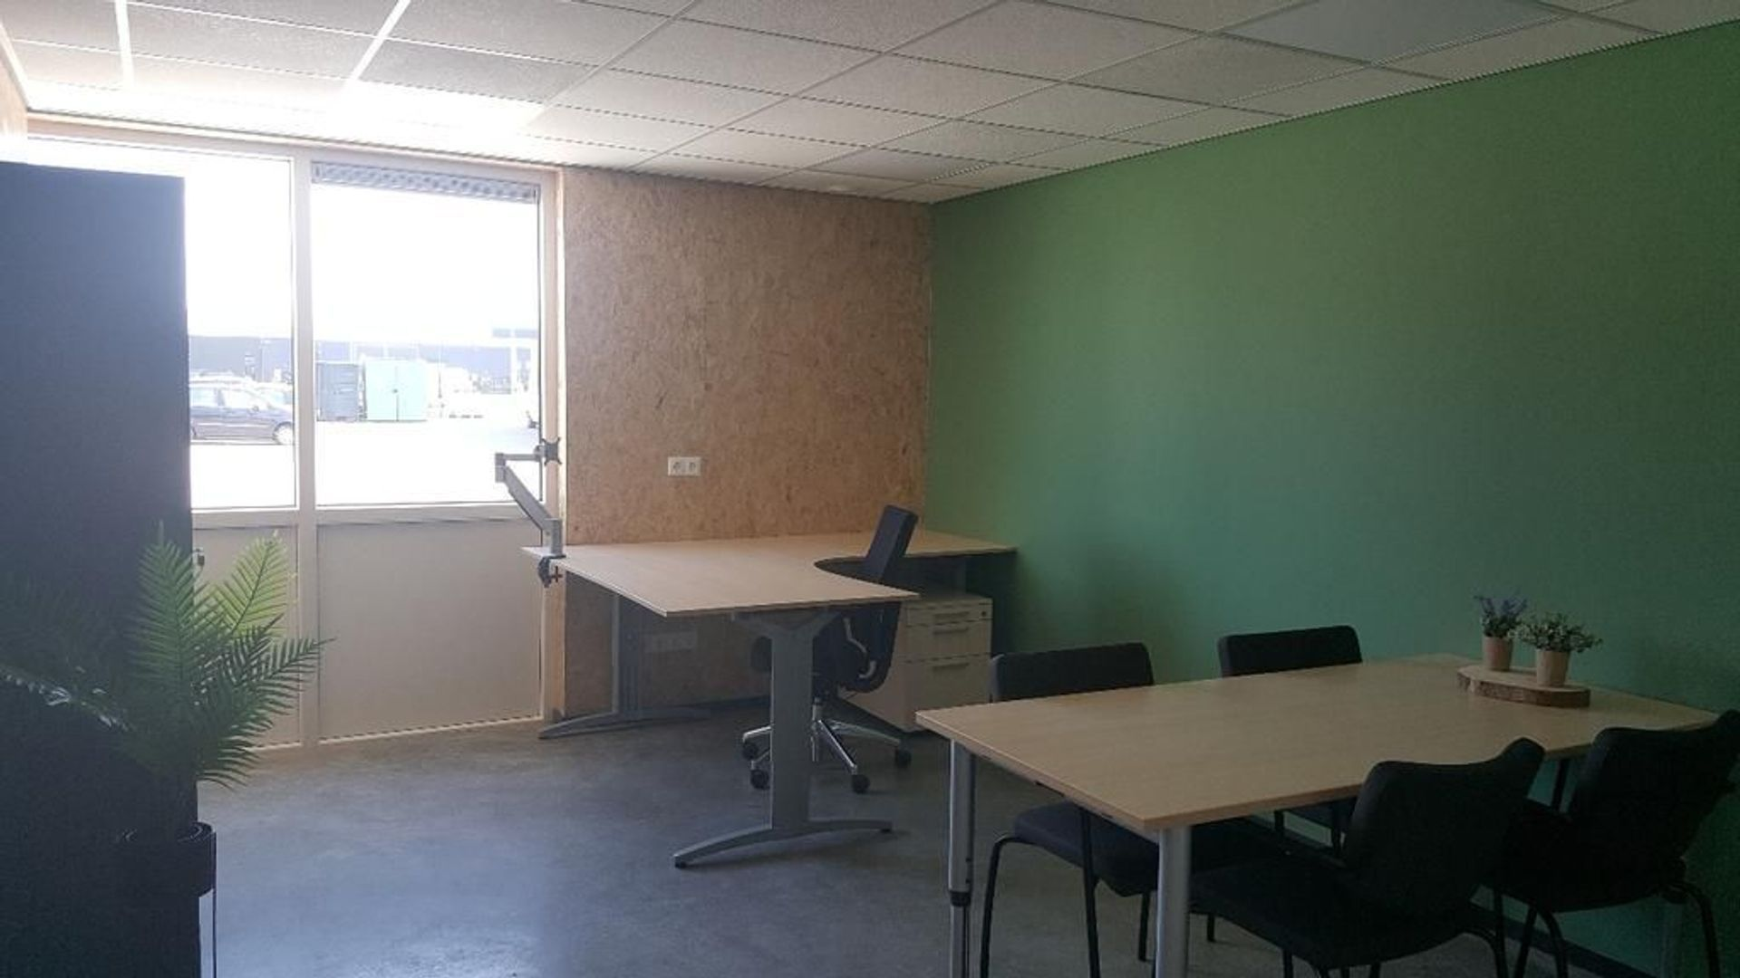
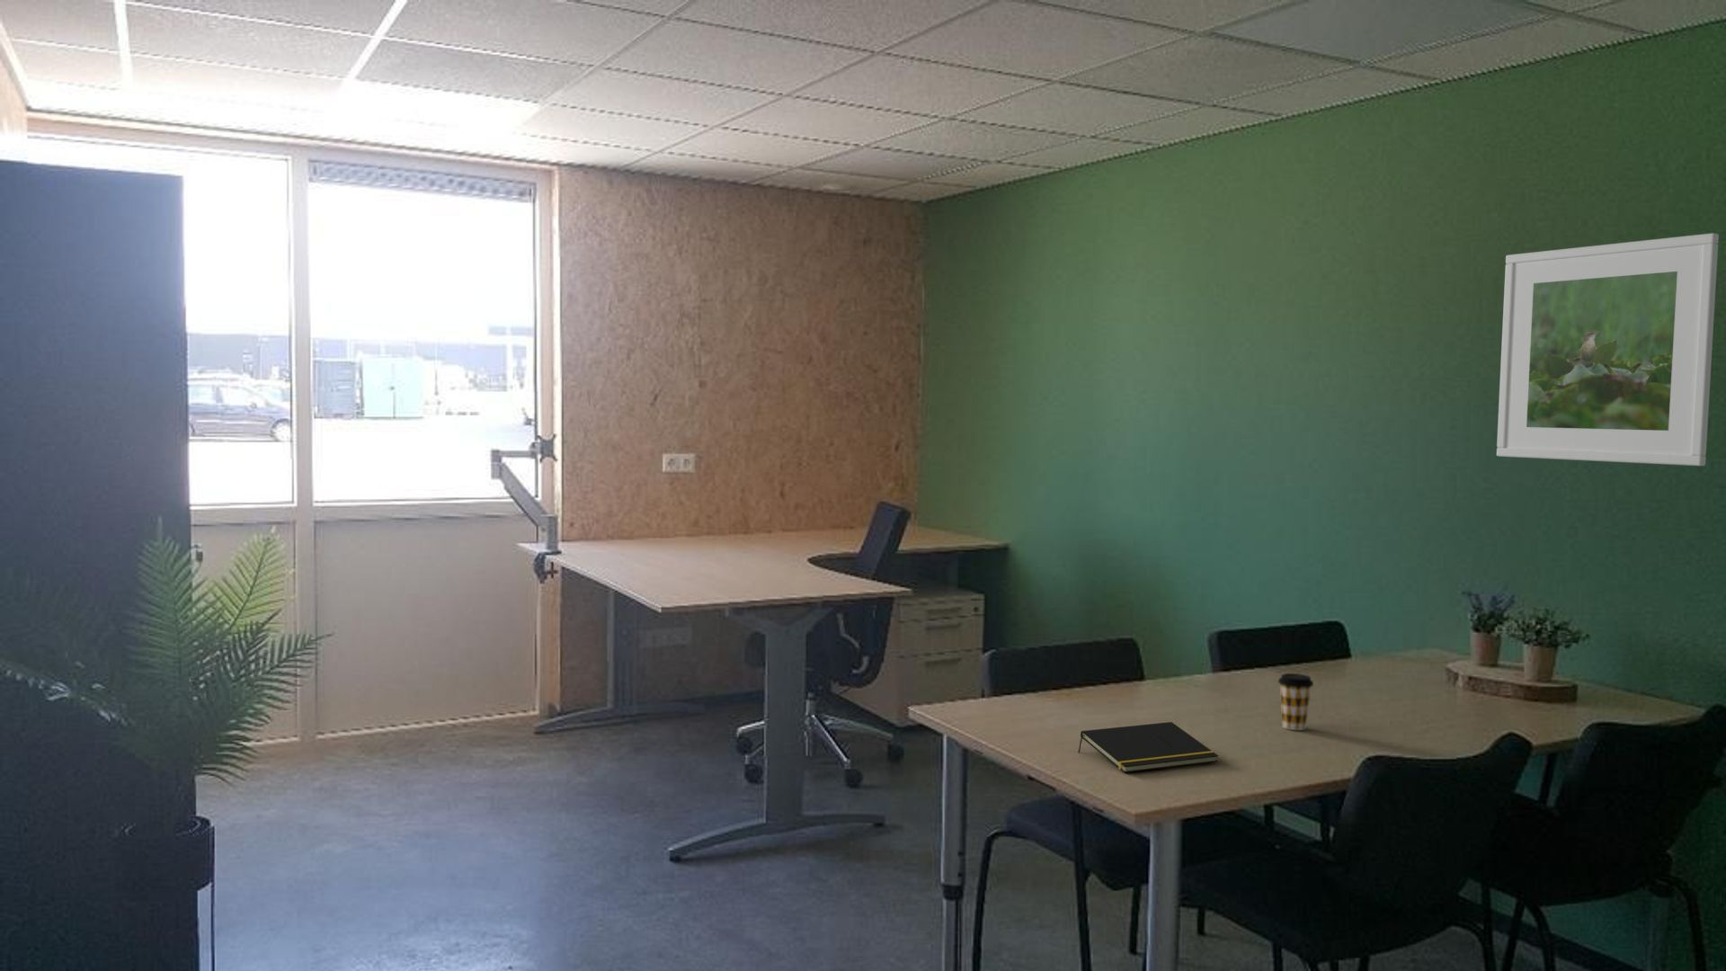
+ coffee cup (1294, 702)
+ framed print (1598, 353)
+ notepad (1148, 746)
